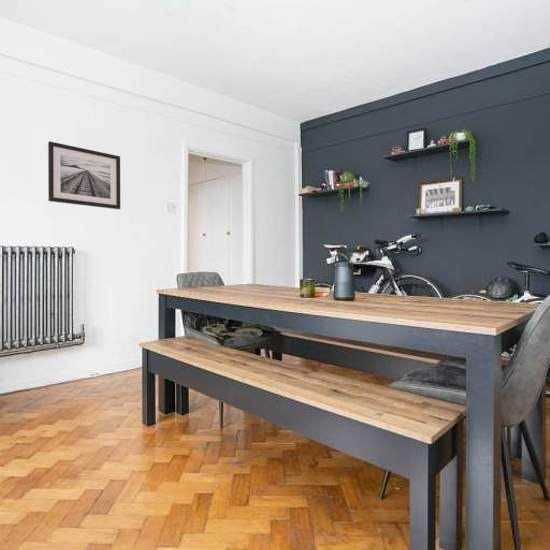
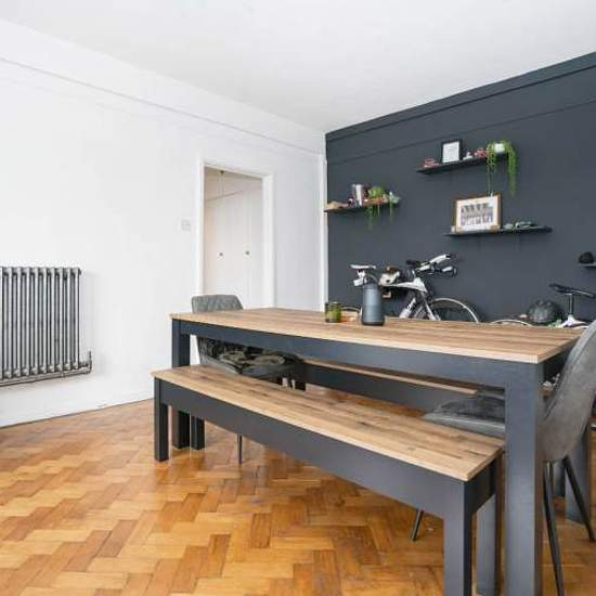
- wall art (86, 177)
